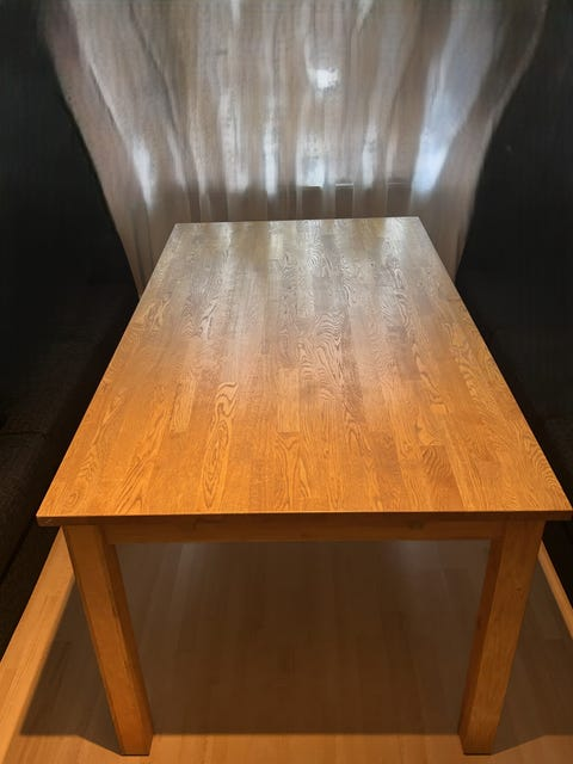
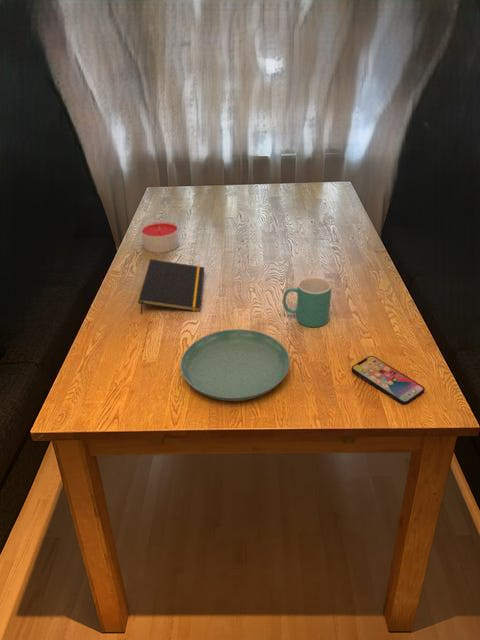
+ smartphone (387, 379)
+ saucer (235, 365)
+ mug (306, 301)
+ candle (160, 236)
+ notepad (173, 284)
